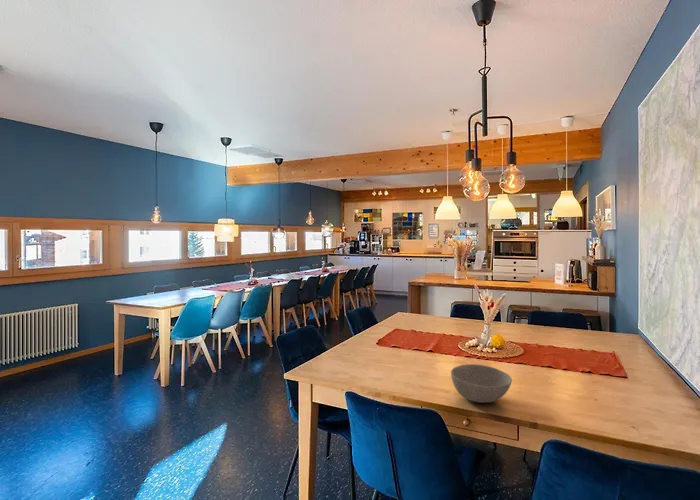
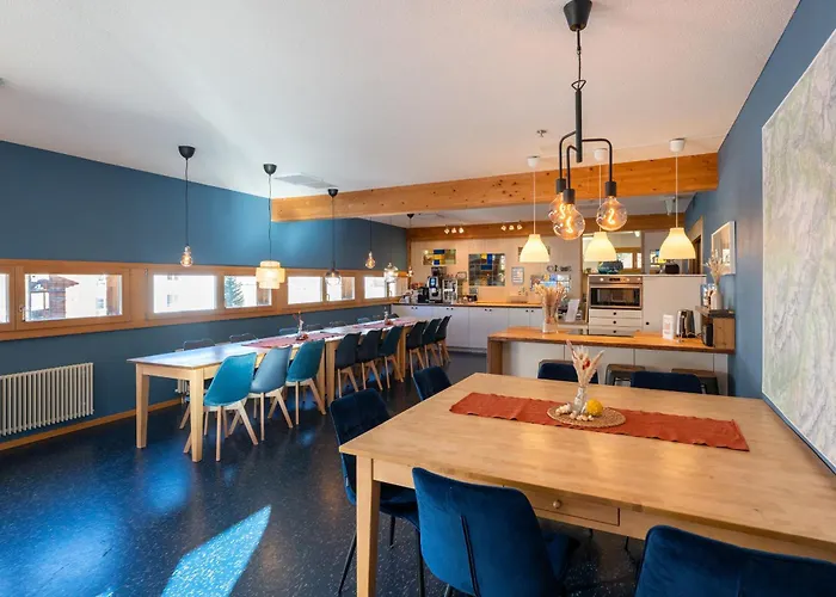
- bowl (480, 385)
